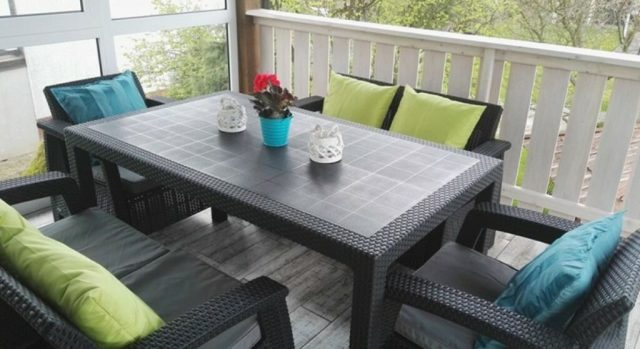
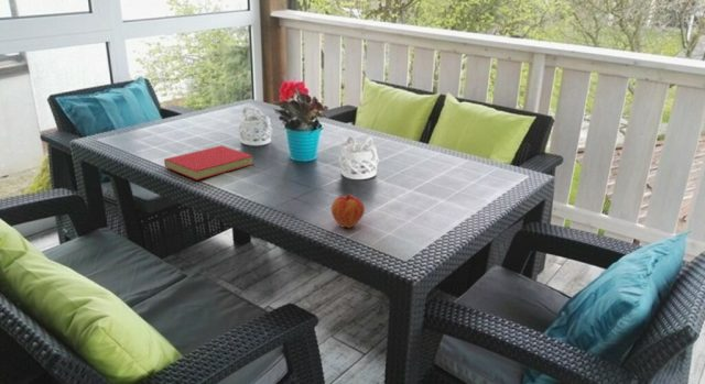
+ fruit (347, 209)
+ book (209, 161)
